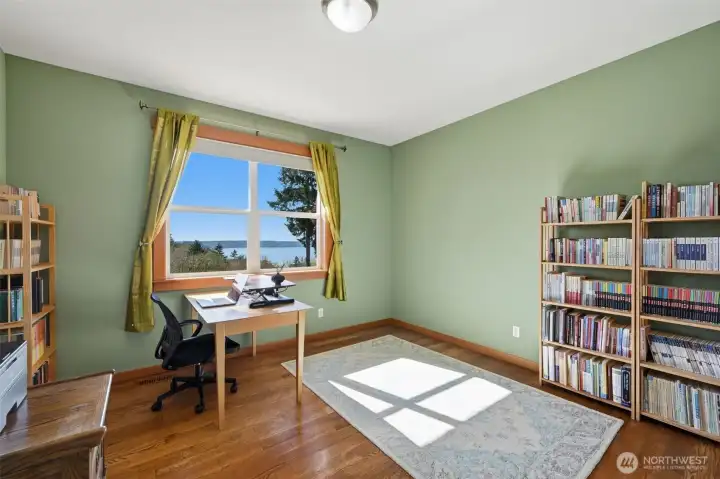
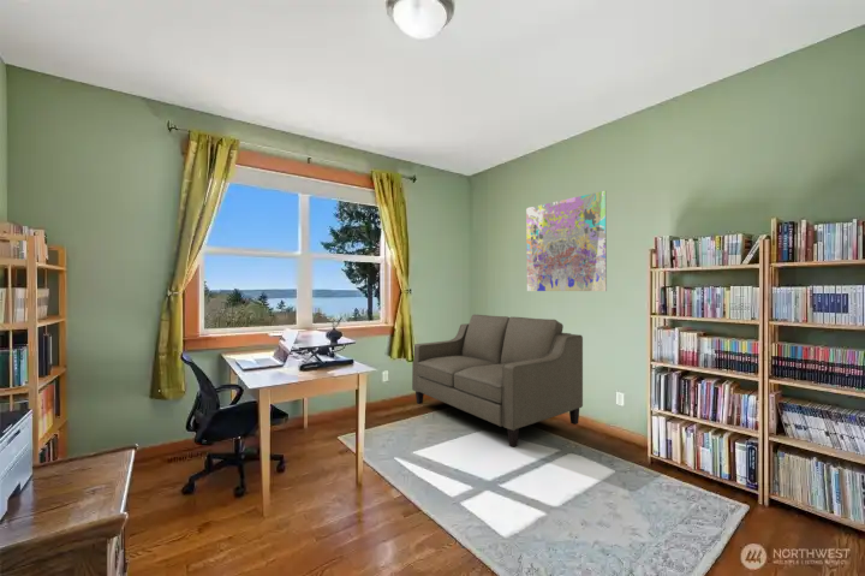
+ map (561, 245)
+ sofa (489, 364)
